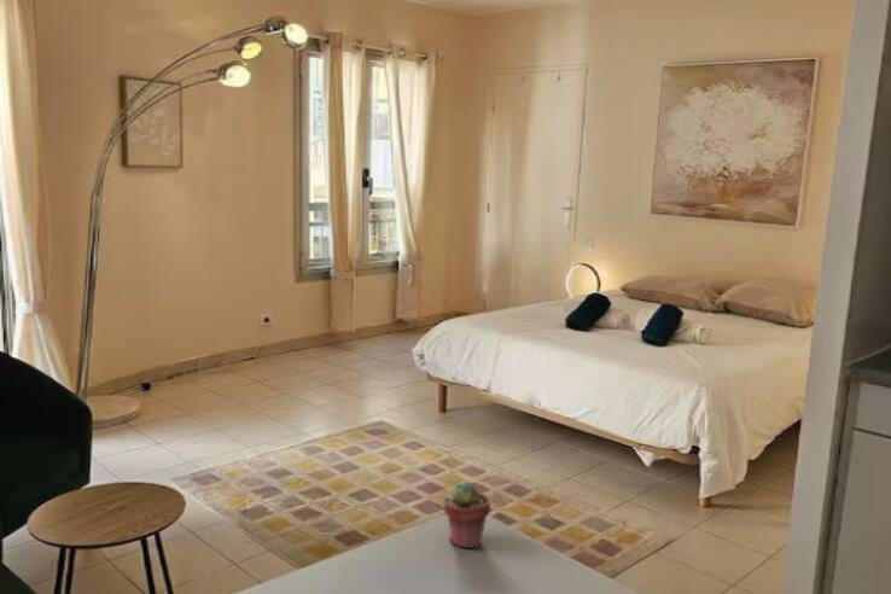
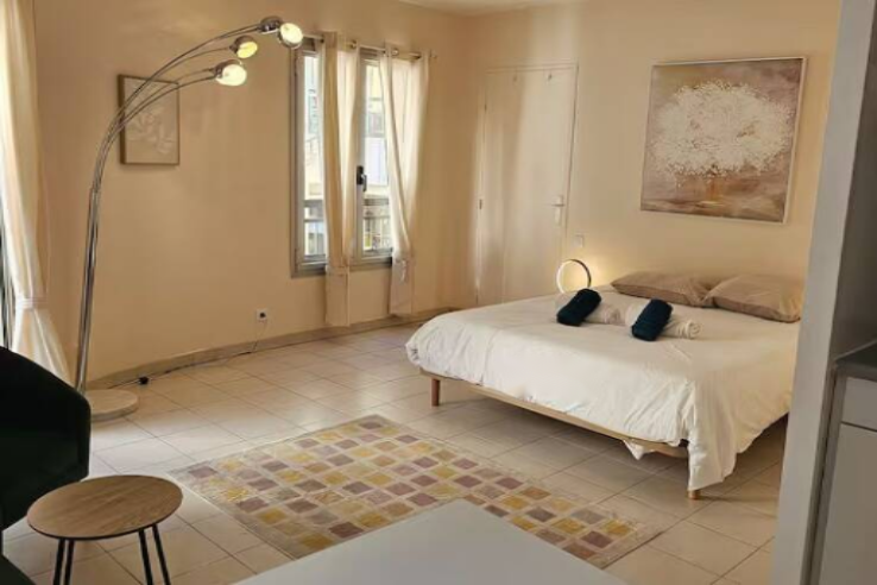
- potted succulent (466, 511)
